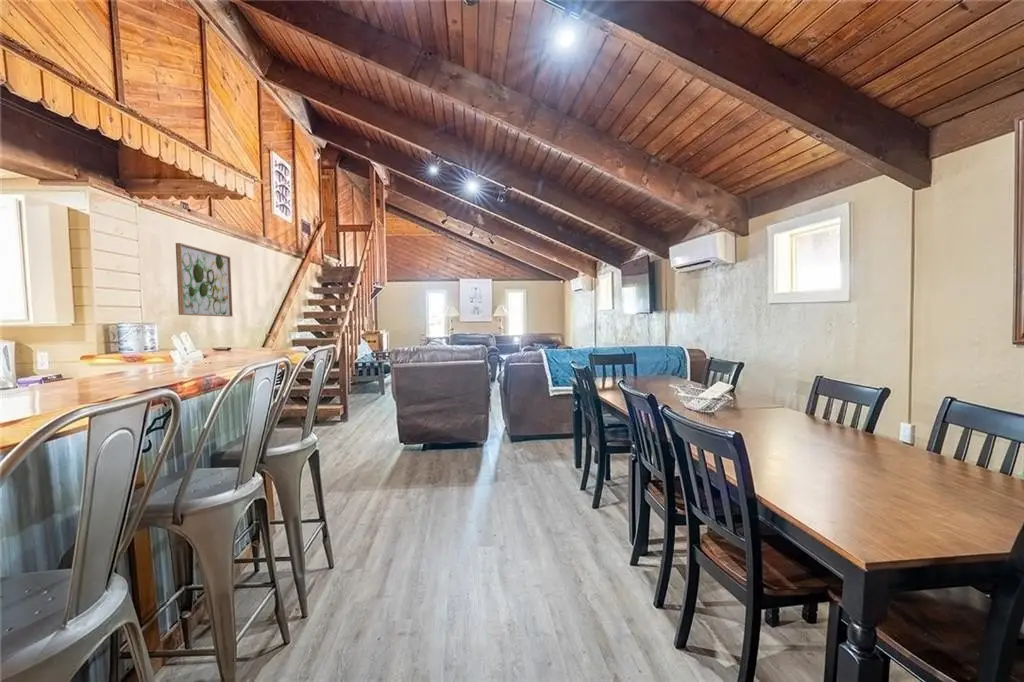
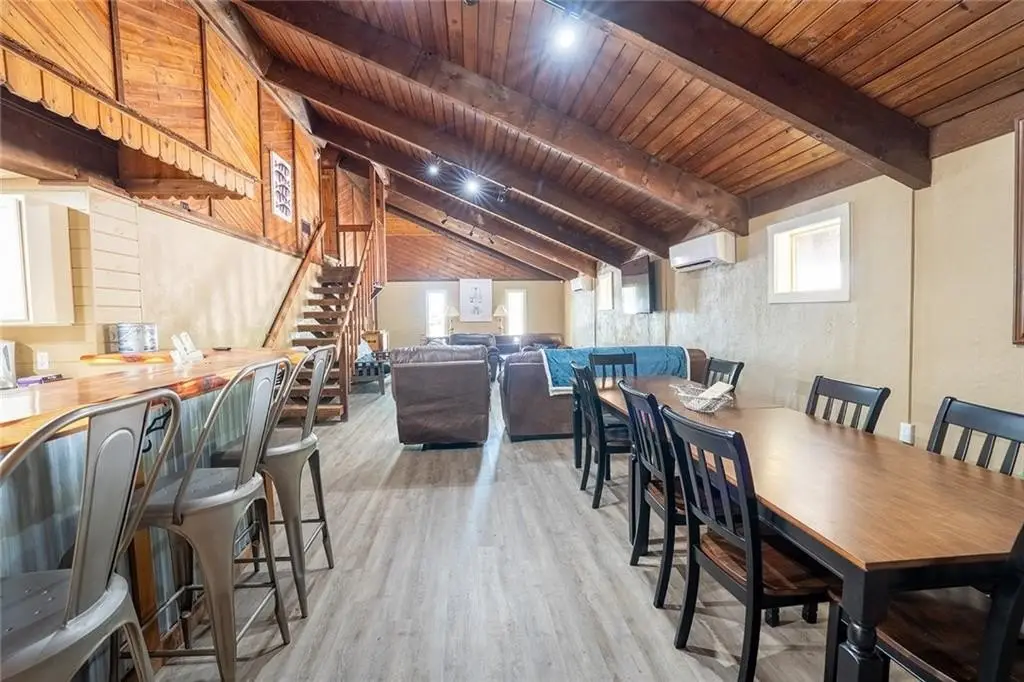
- wall art (208, 283)
